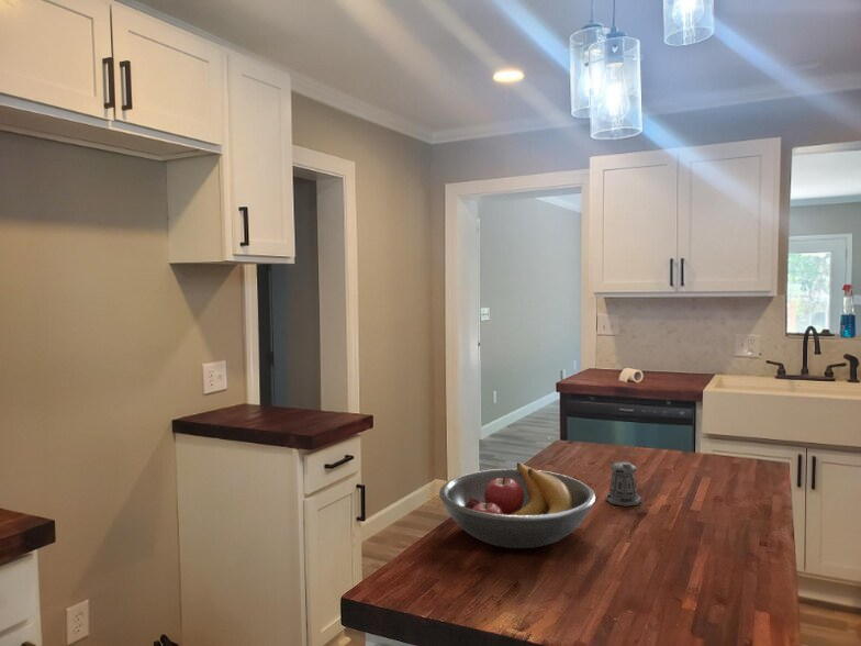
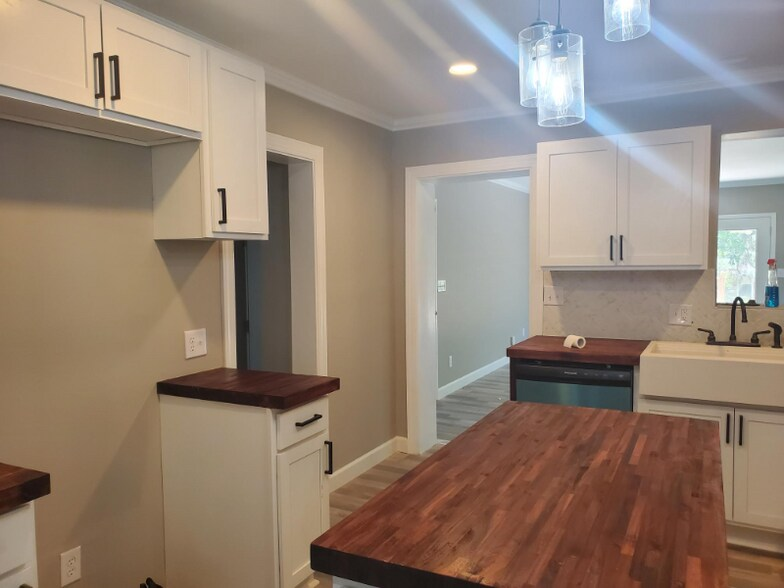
- fruit bowl (516, 506)
- pepper shaker (622, 479)
